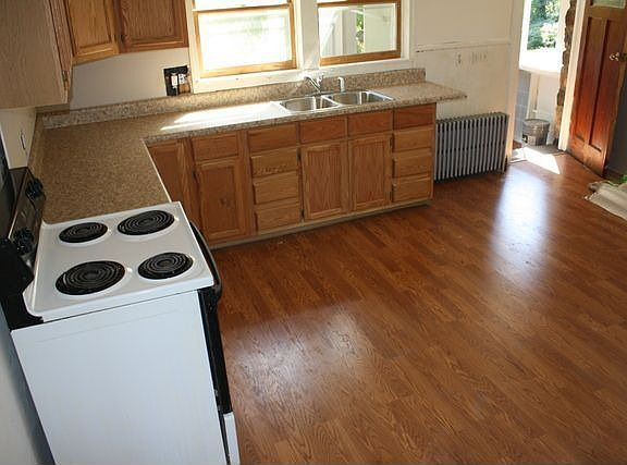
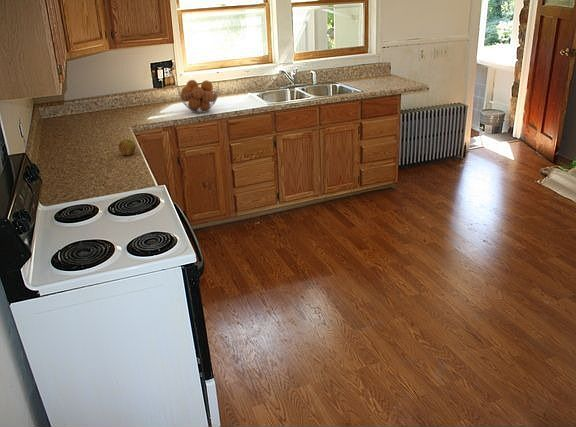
+ apple (127, 147)
+ fruit basket (199, 95)
